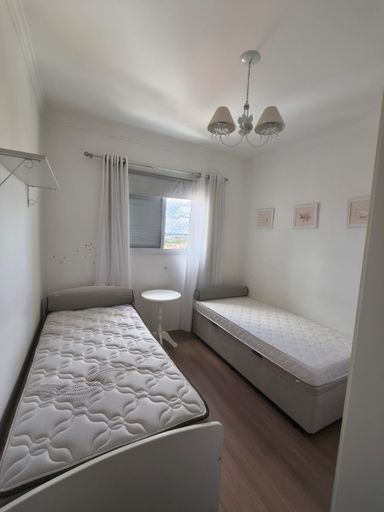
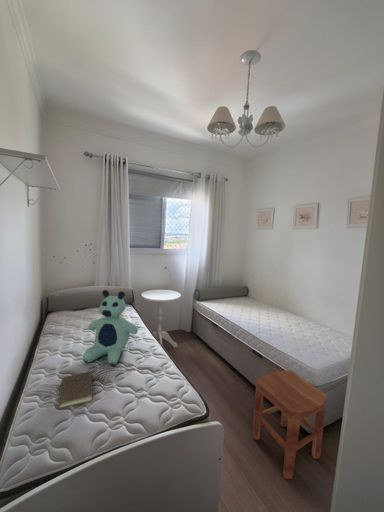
+ bear (108, 324)
+ stool (288, 417)
+ book (71, 389)
